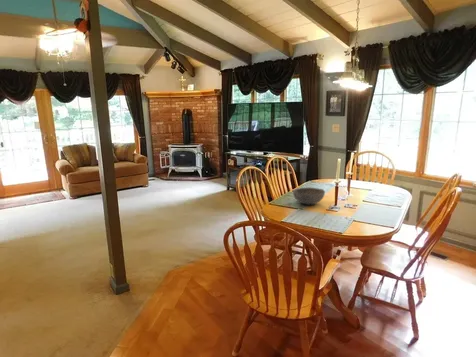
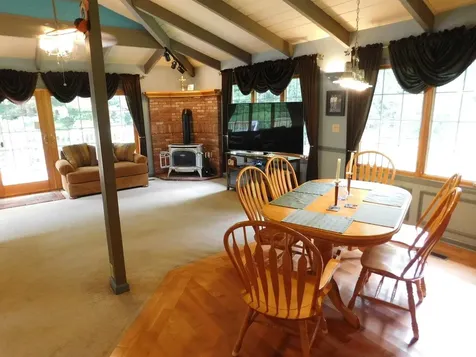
- bowl (308, 196)
